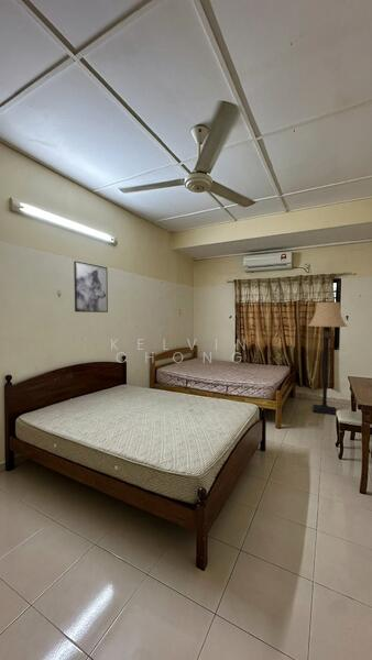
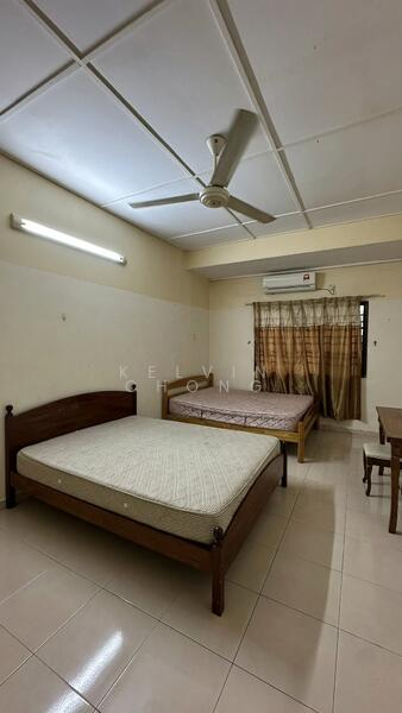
- wall art (91, 288)
- lamp (326, 356)
